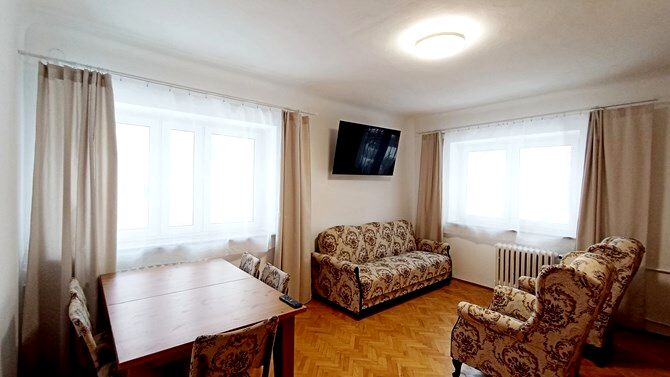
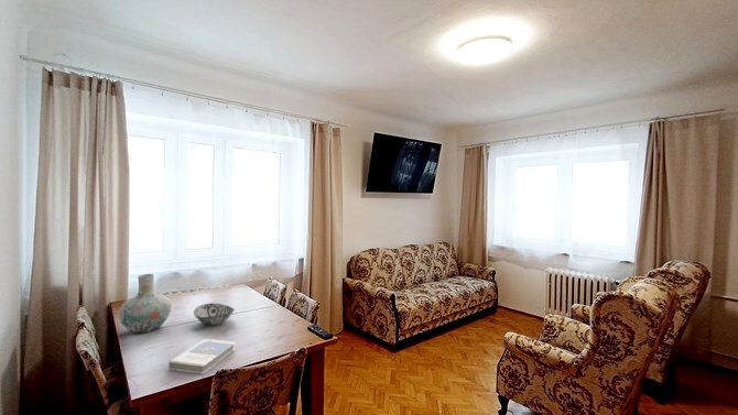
+ hardback book (204, 354)
+ vase (145, 302)
+ decorative bowl (214, 315)
